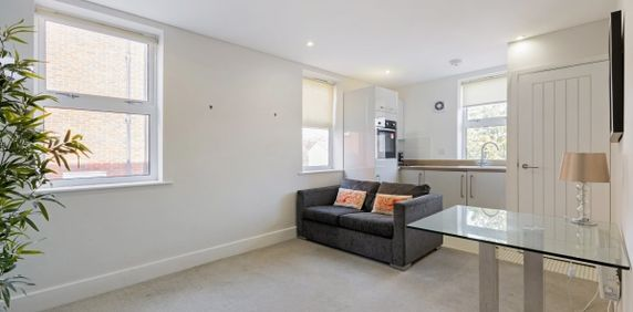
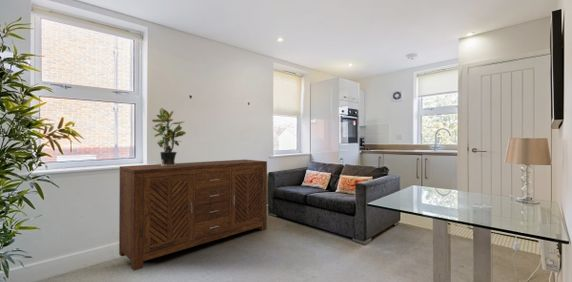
+ potted plant (167, 137)
+ sideboard (203, 202)
